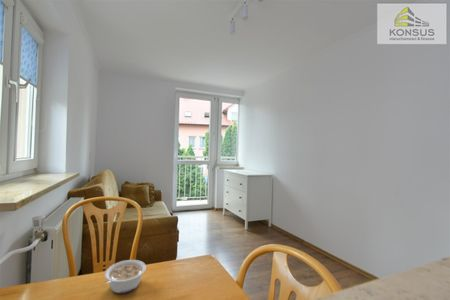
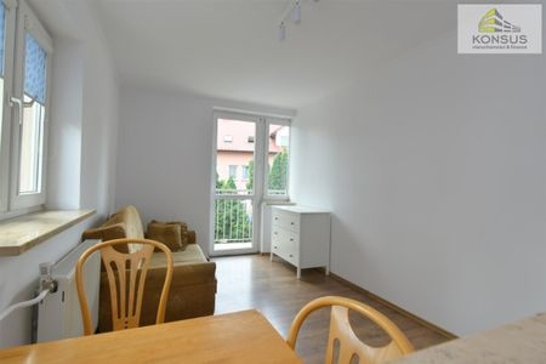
- legume (125, 276)
